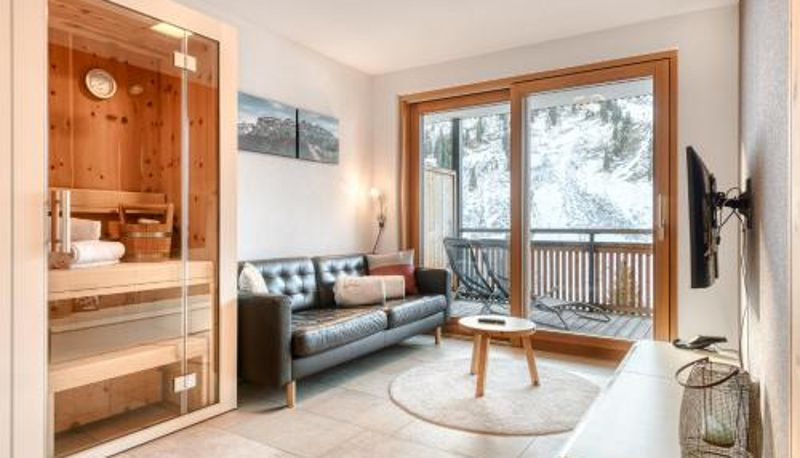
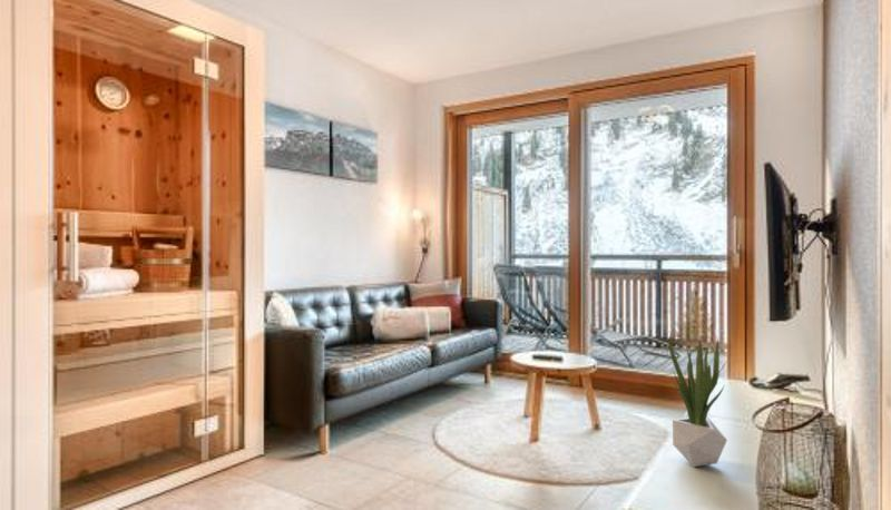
+ potted plant (697, 400)
